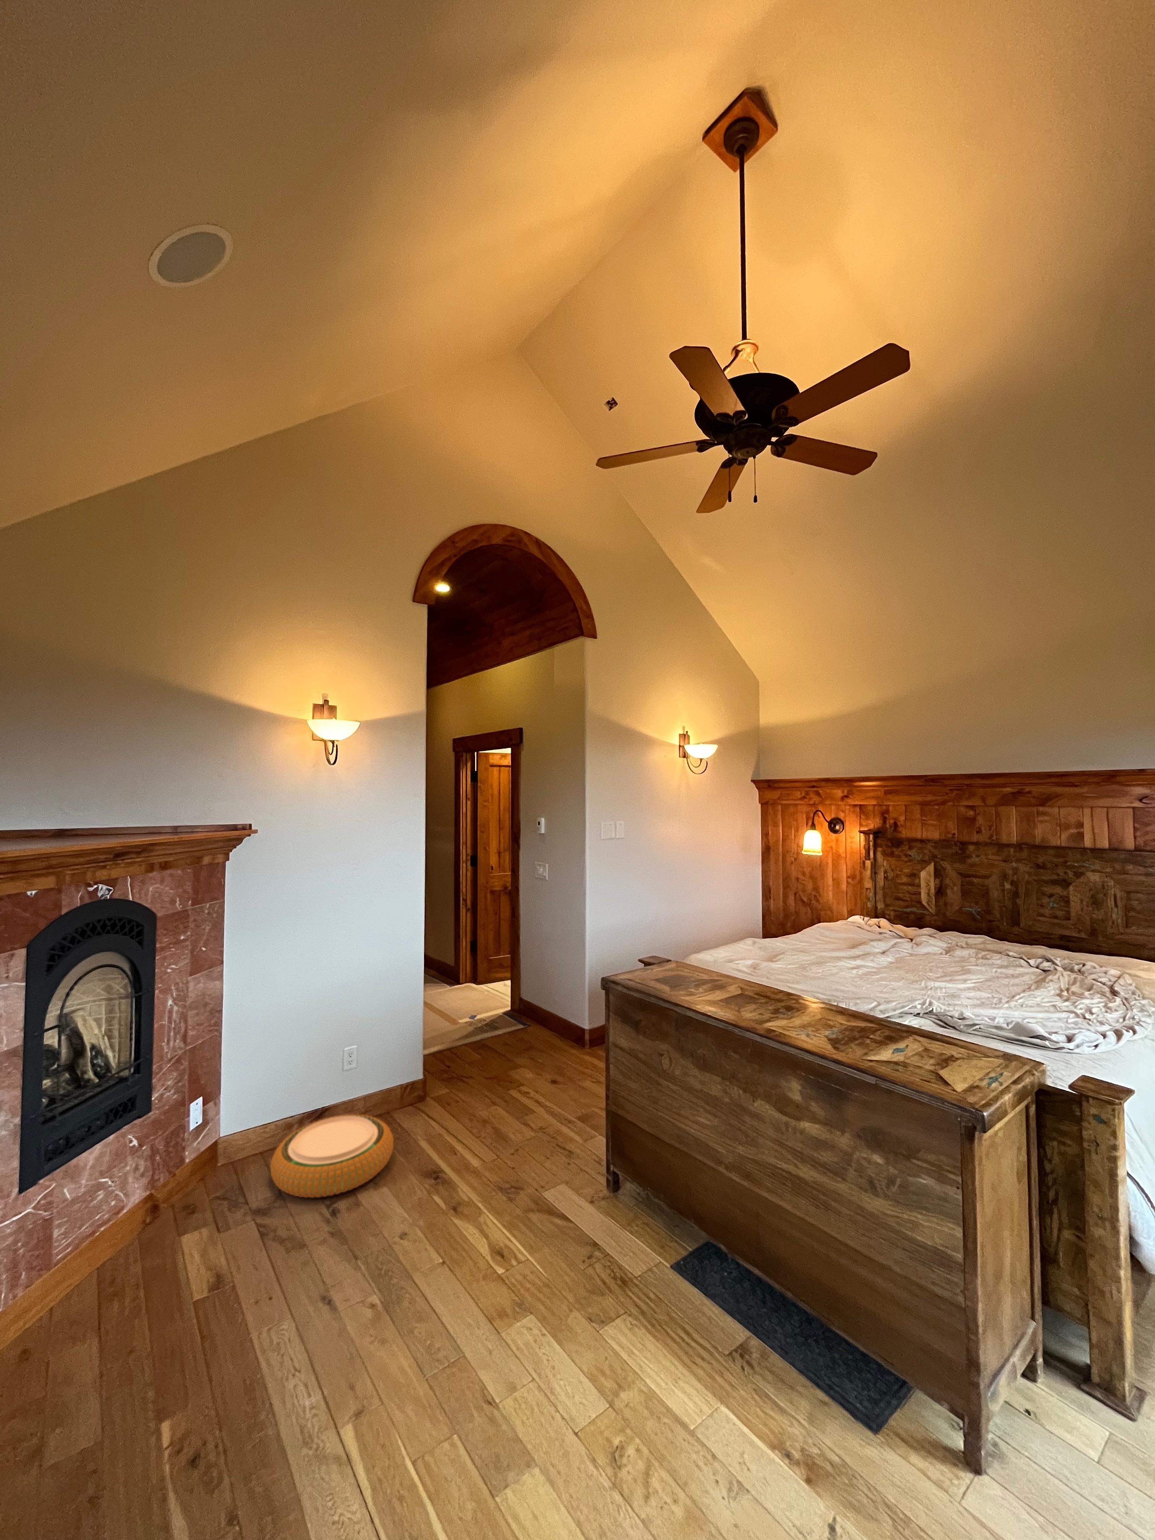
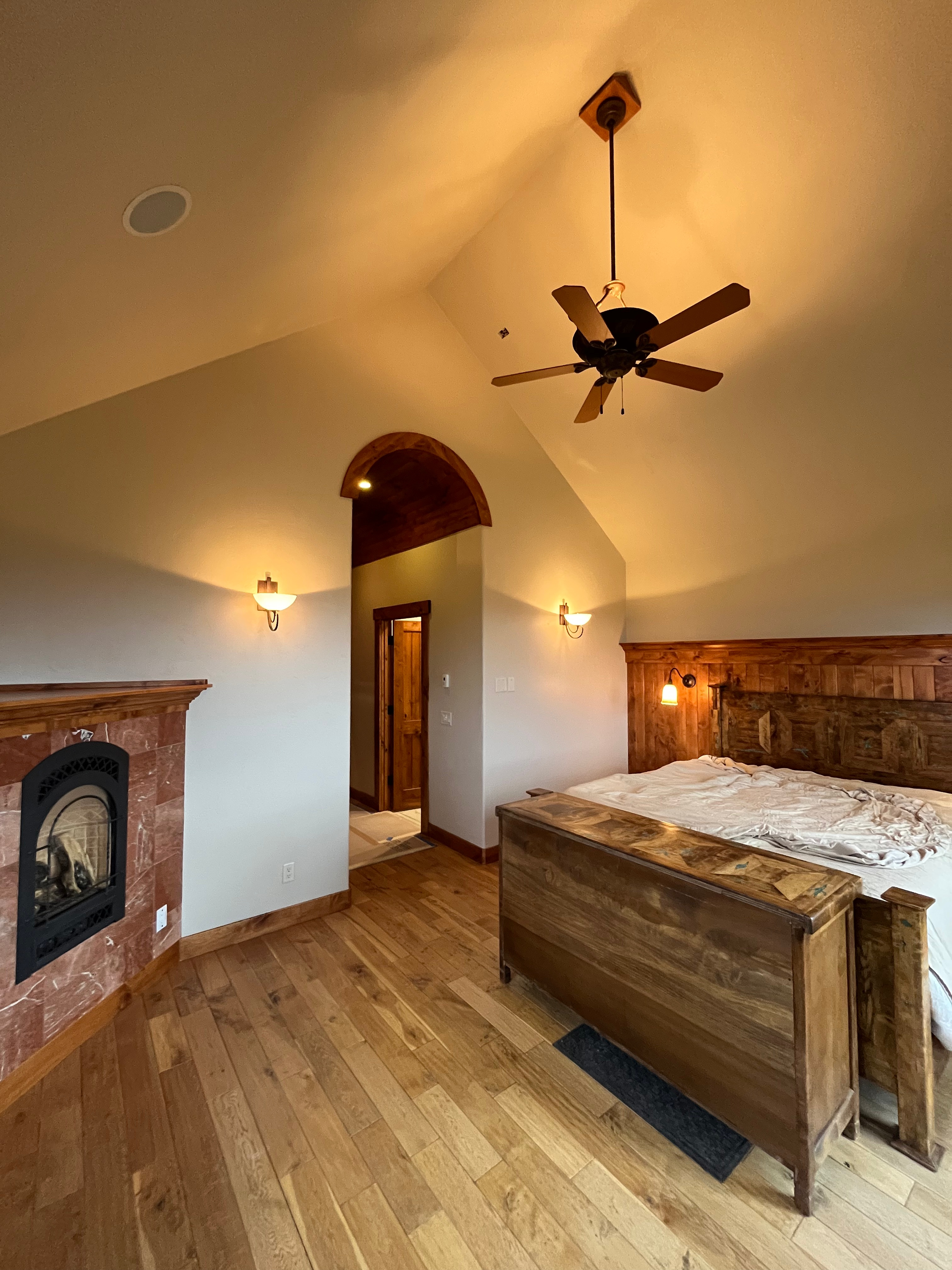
- woven basket (334, 1151)
